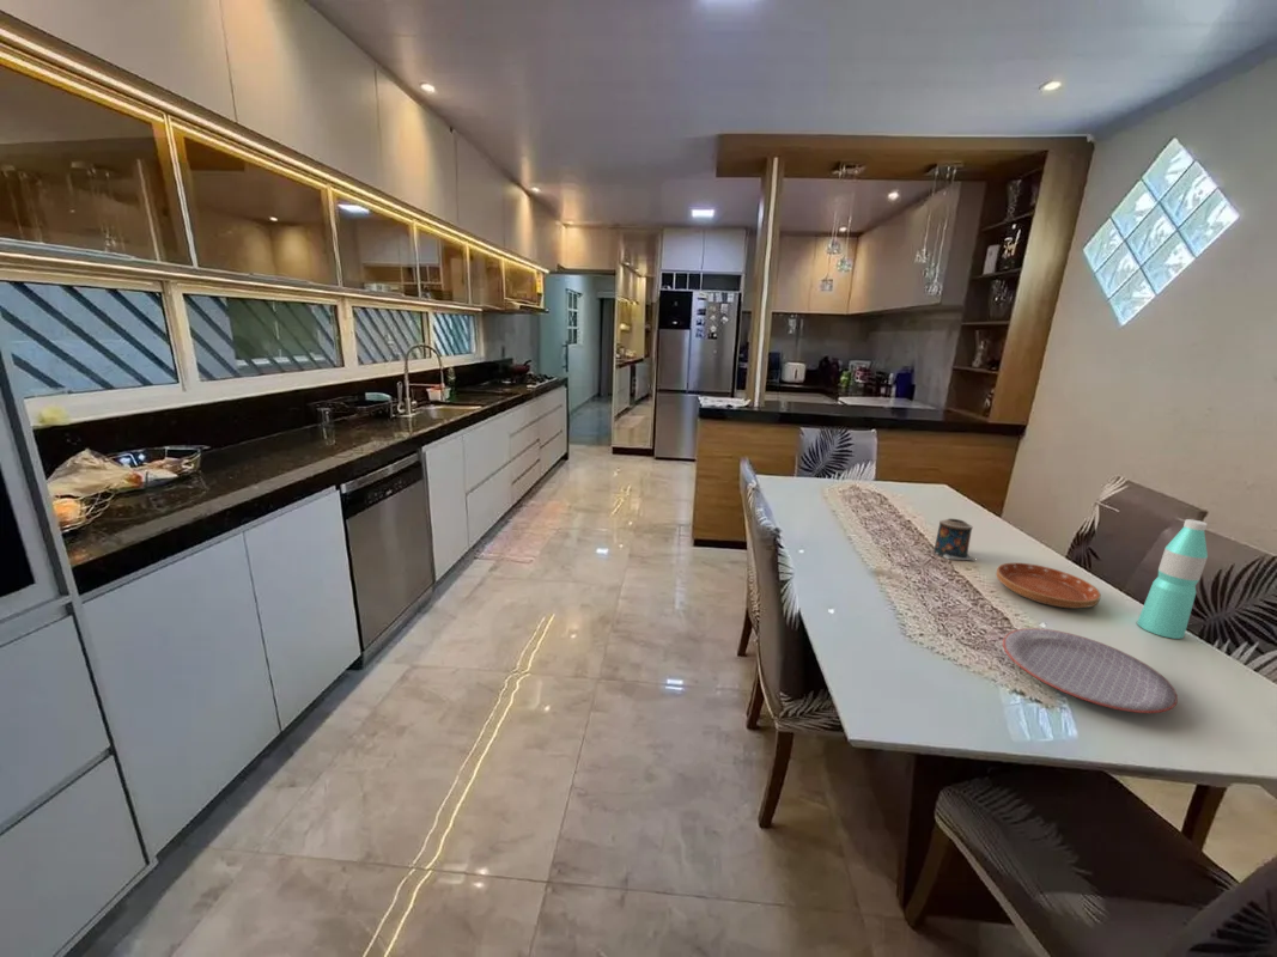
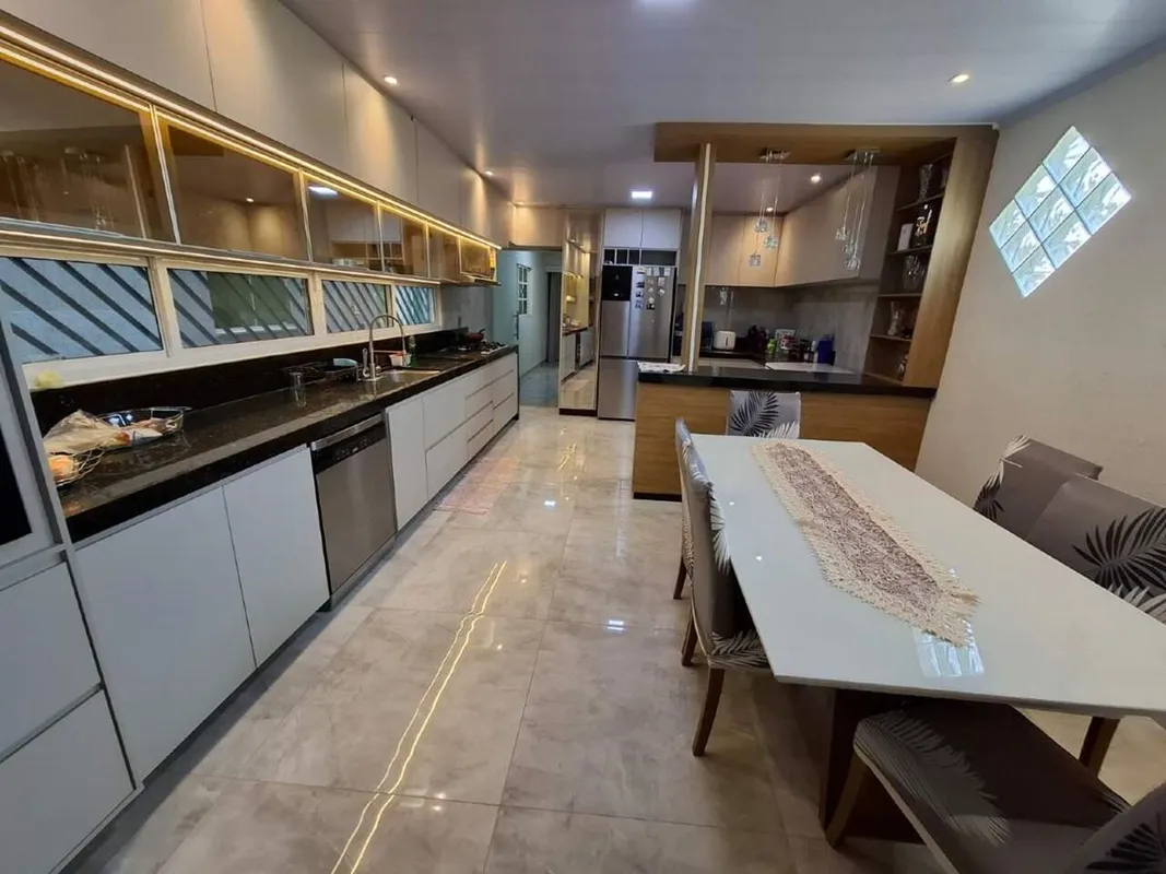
- saucer (1045, 585)
- candle (957, 538)
- water bottle (1178, 577)
- plate (1082, 669)
